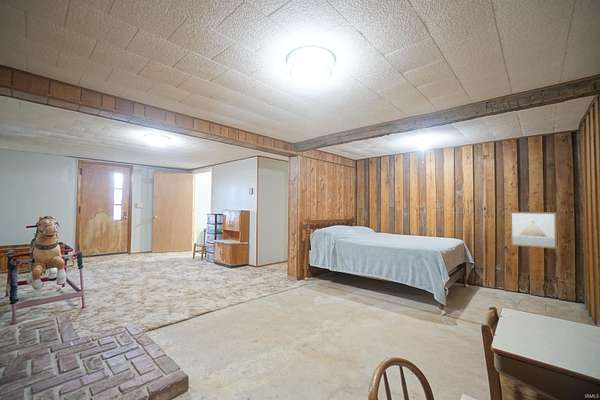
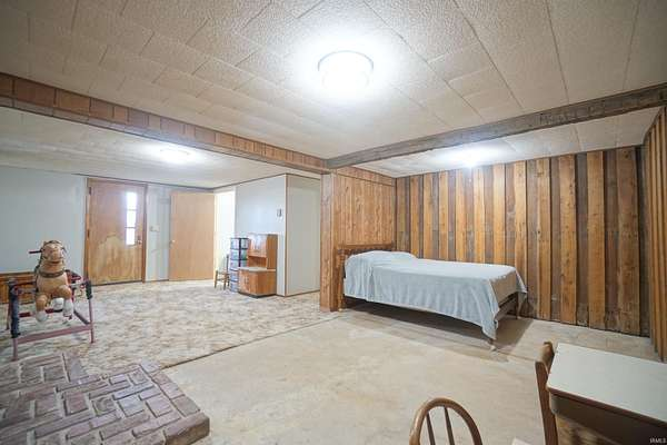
- wall art (532, 229)
